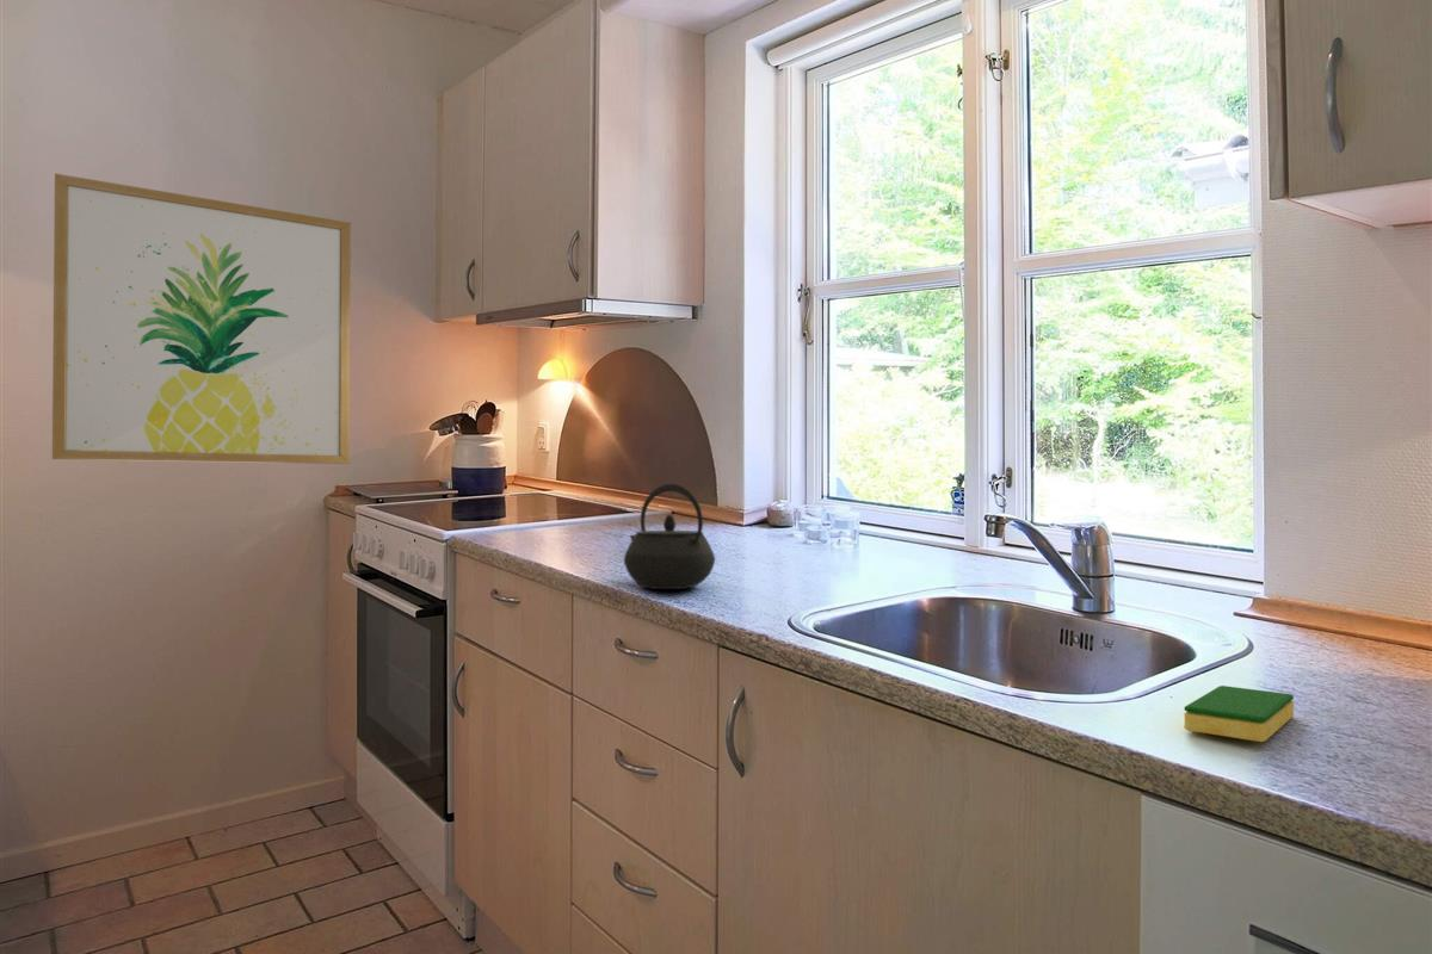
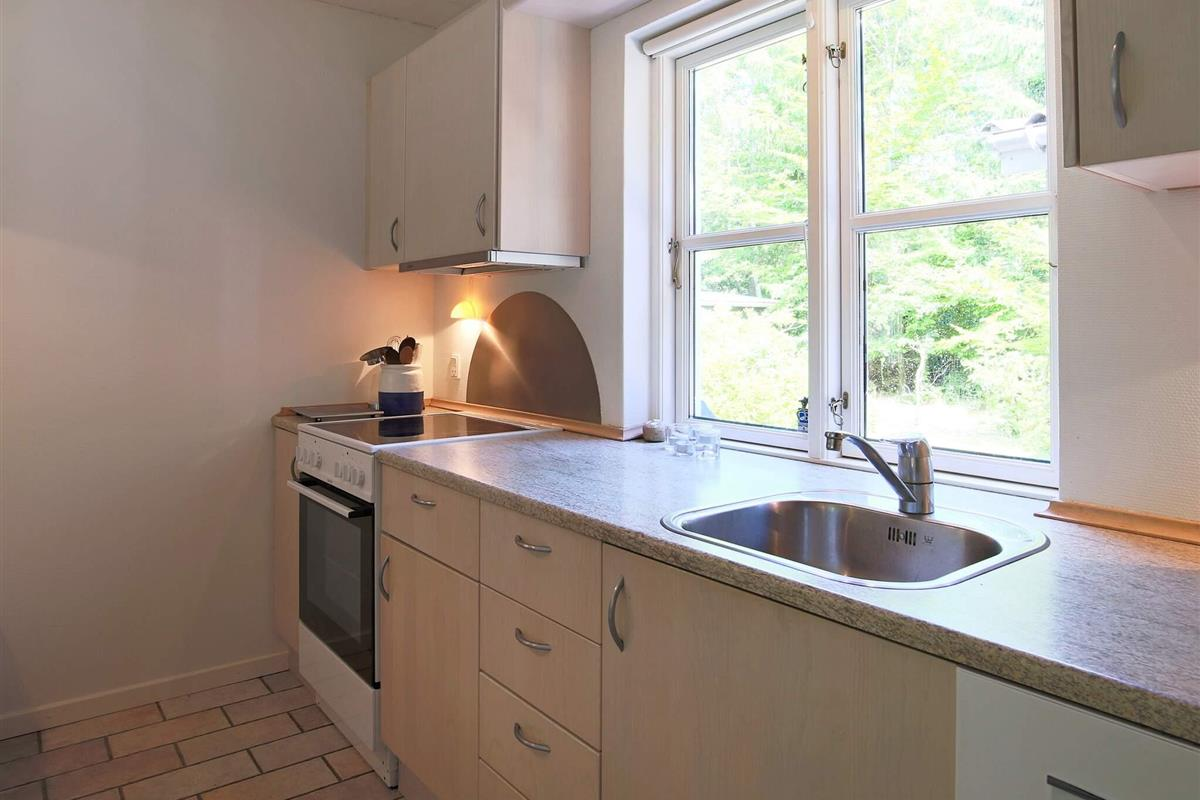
- dish sponge (1240, 711)
- kettle (665, 534)
- wall art (212, 330)
